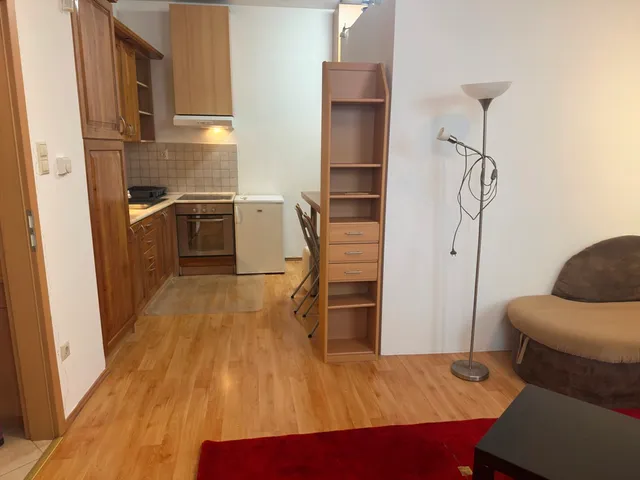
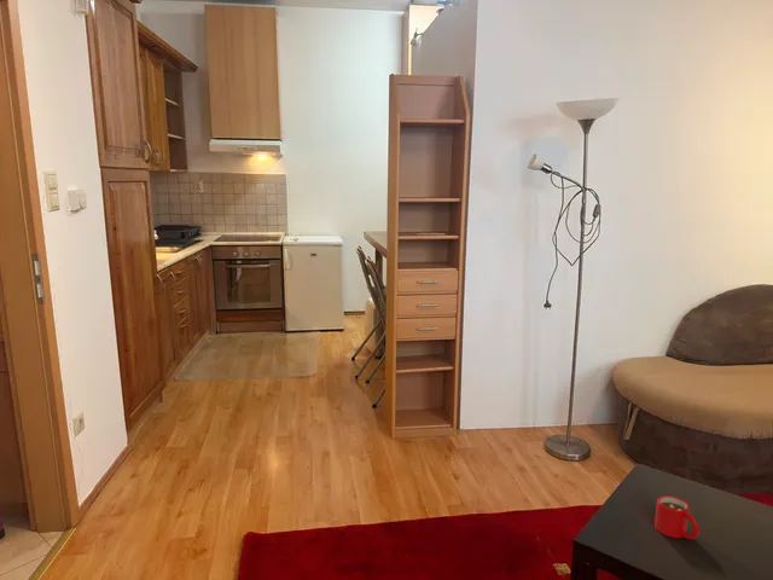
+ mug (678, 520)
